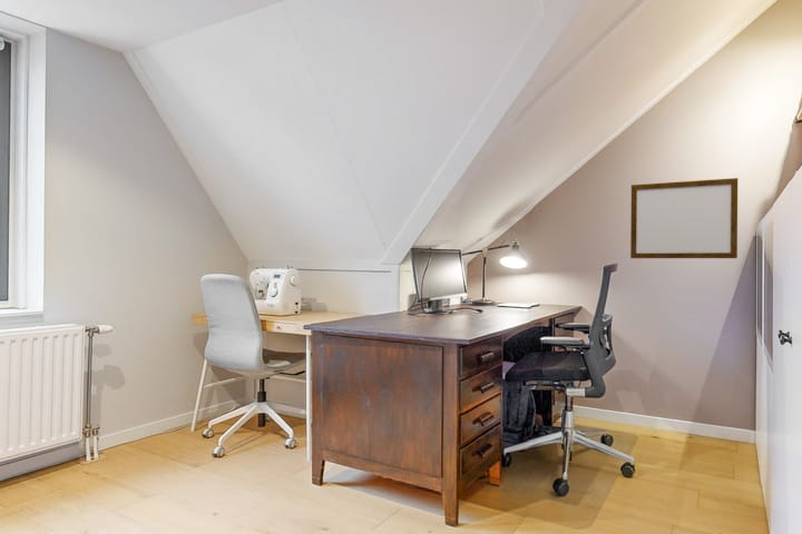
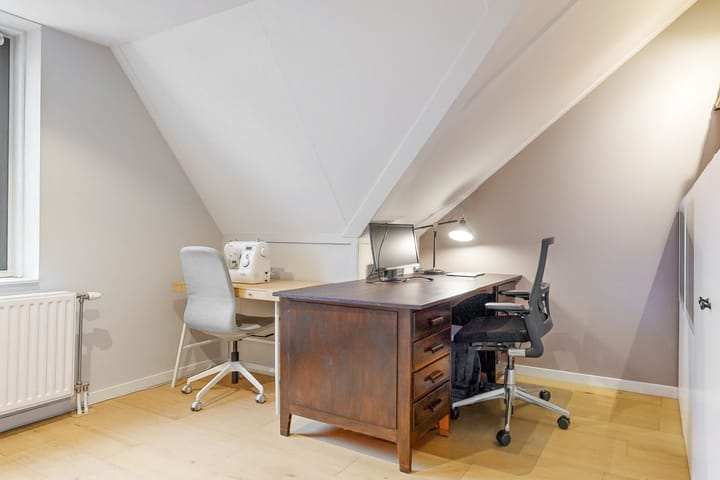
- writing board (682, 219)
